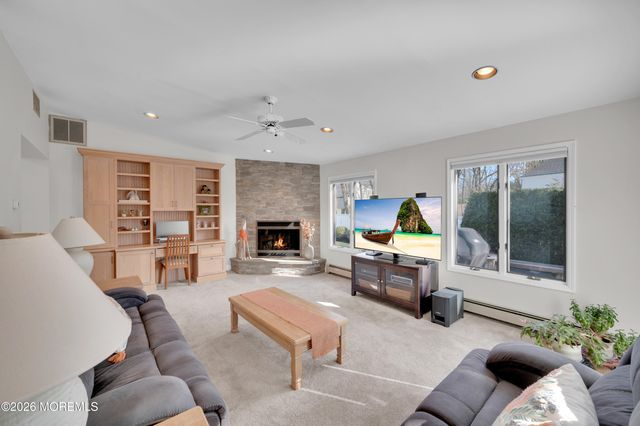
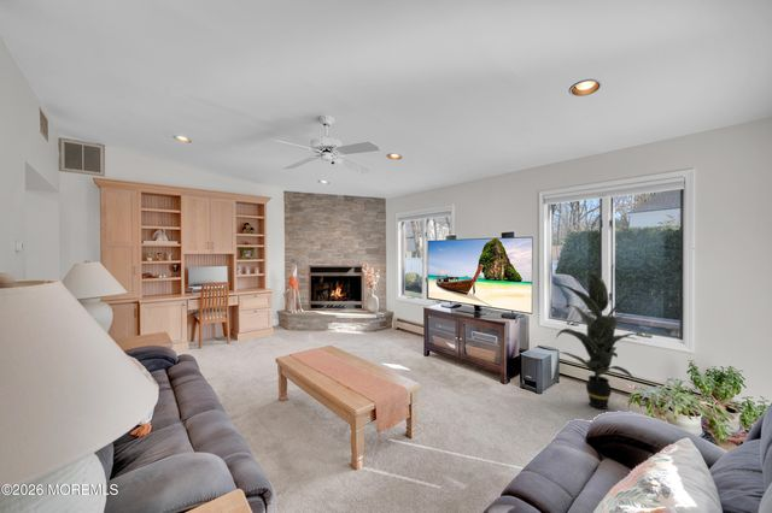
+ indoor plant (592, 338)
